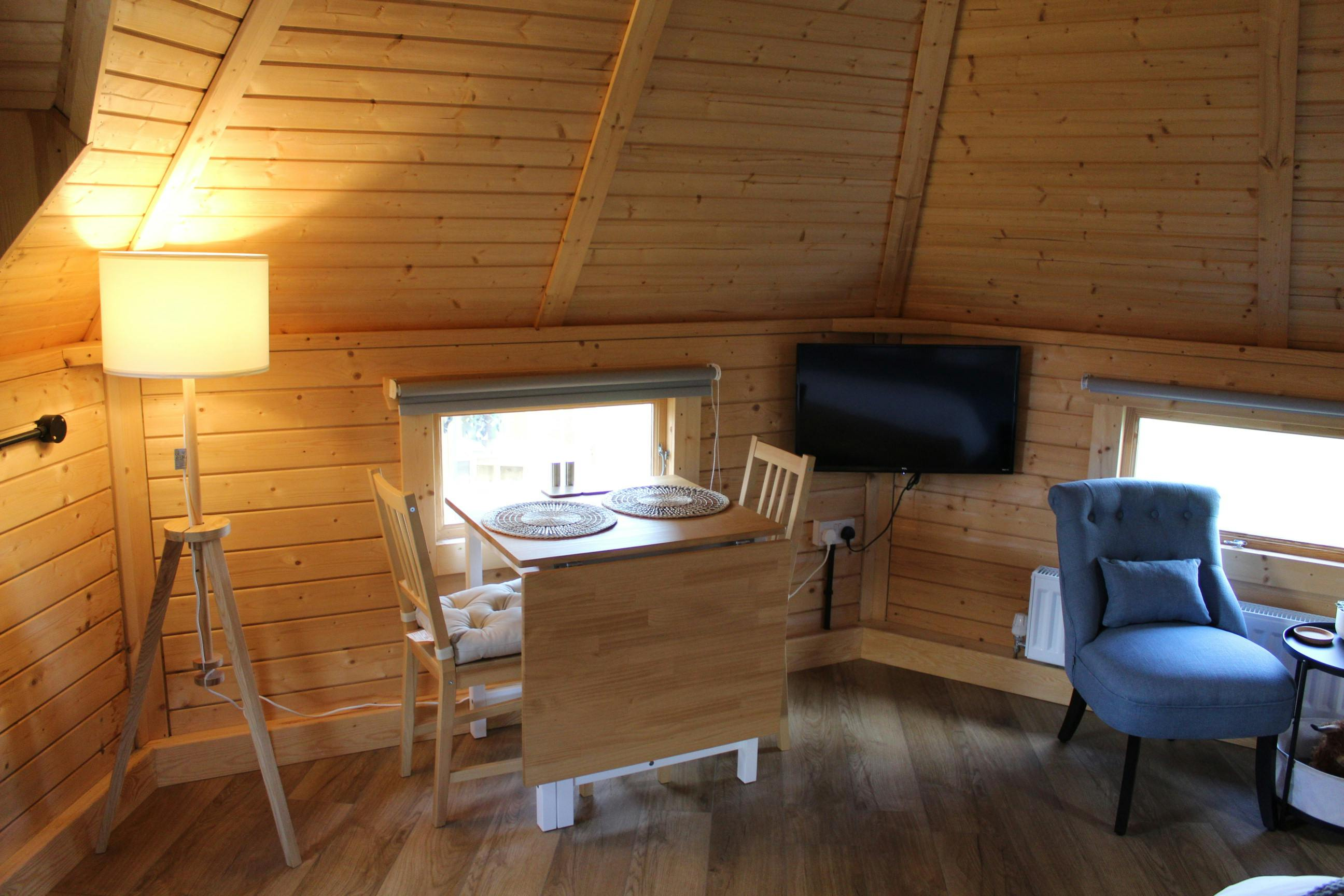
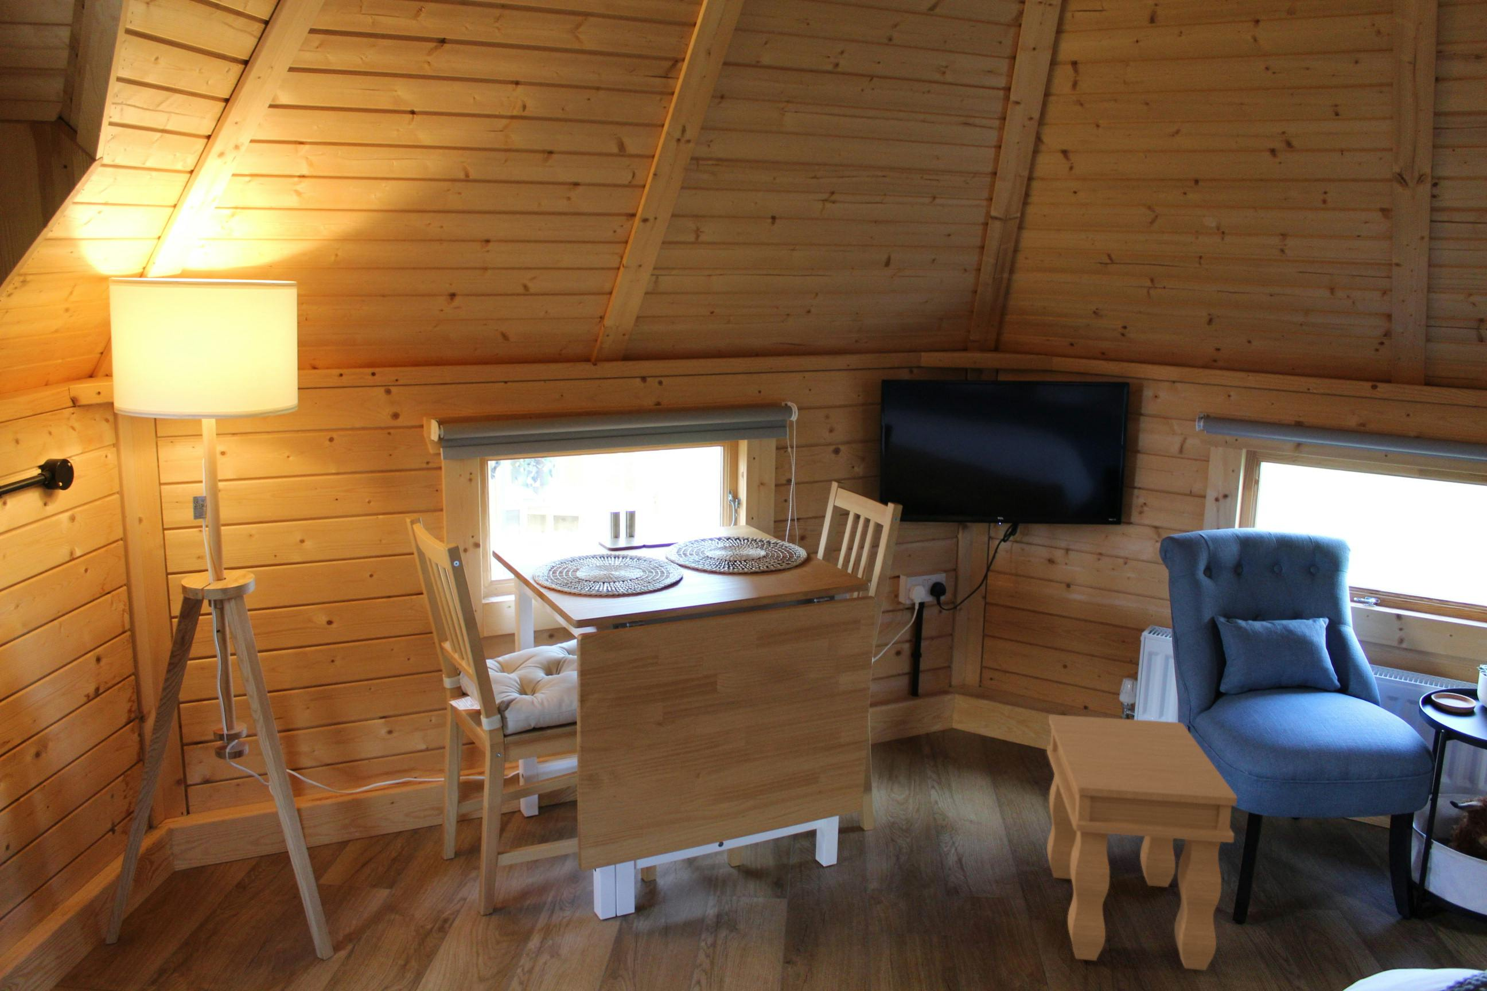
+ side table (1129, 834)
